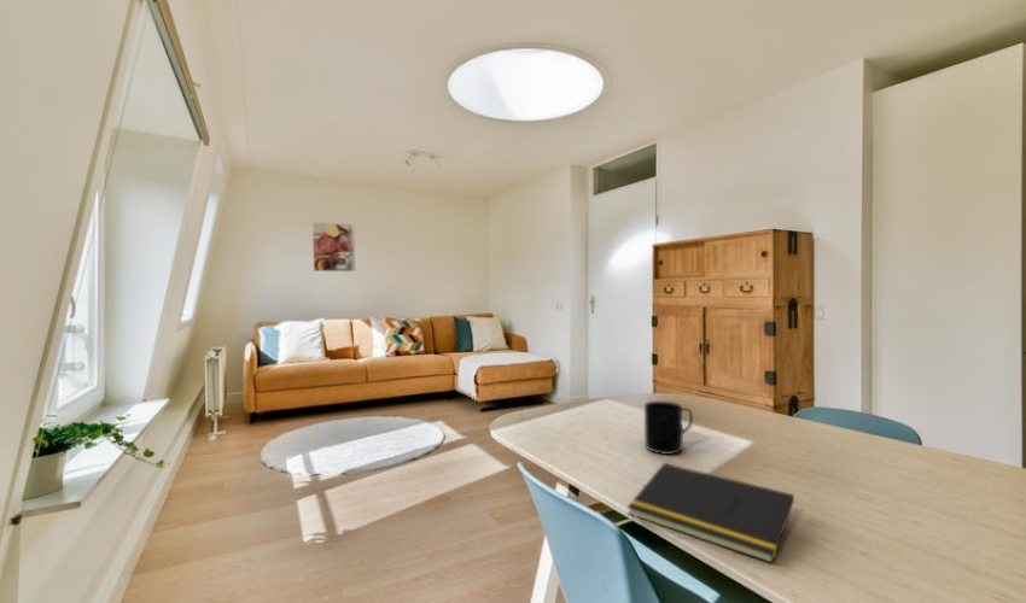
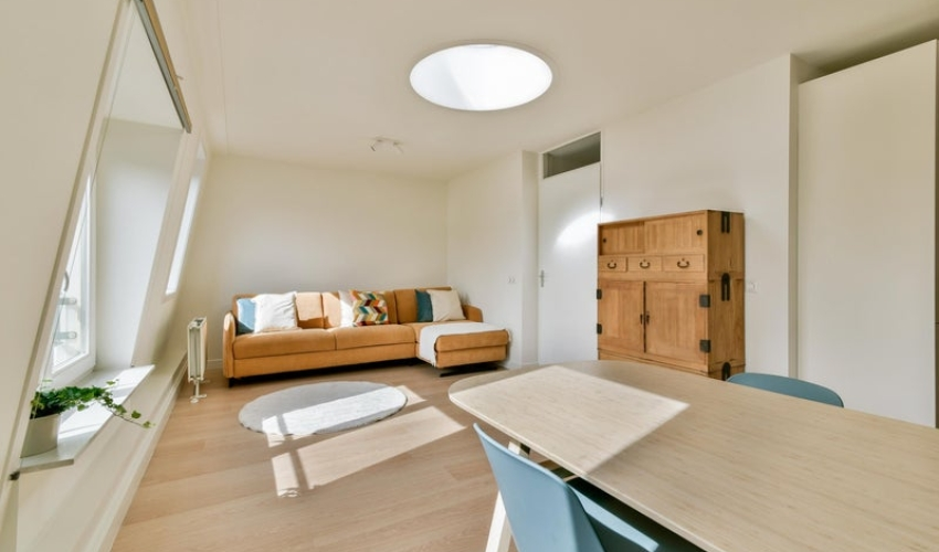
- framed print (333, 247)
- mug (669, 427)
- notepad (709, 504)
